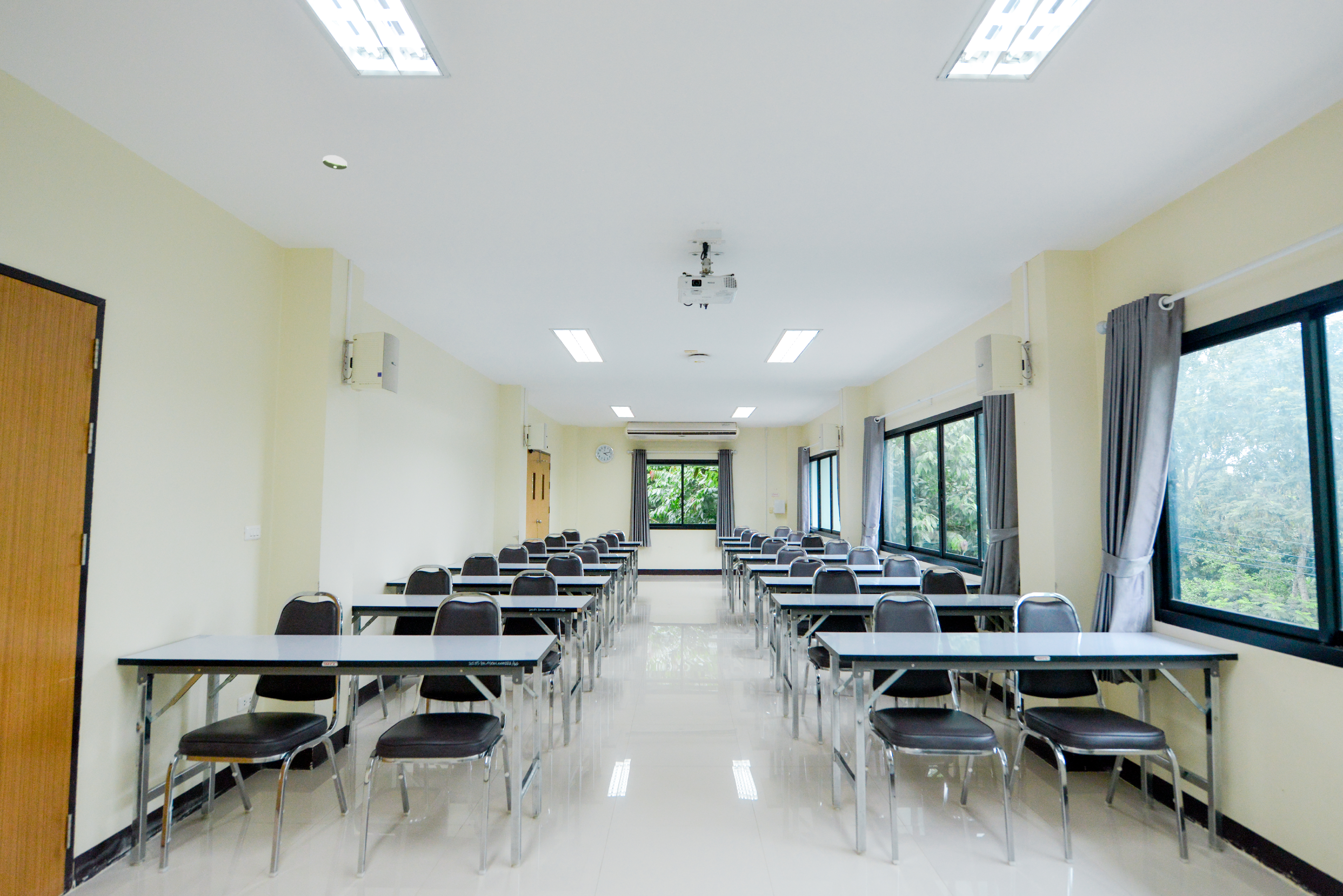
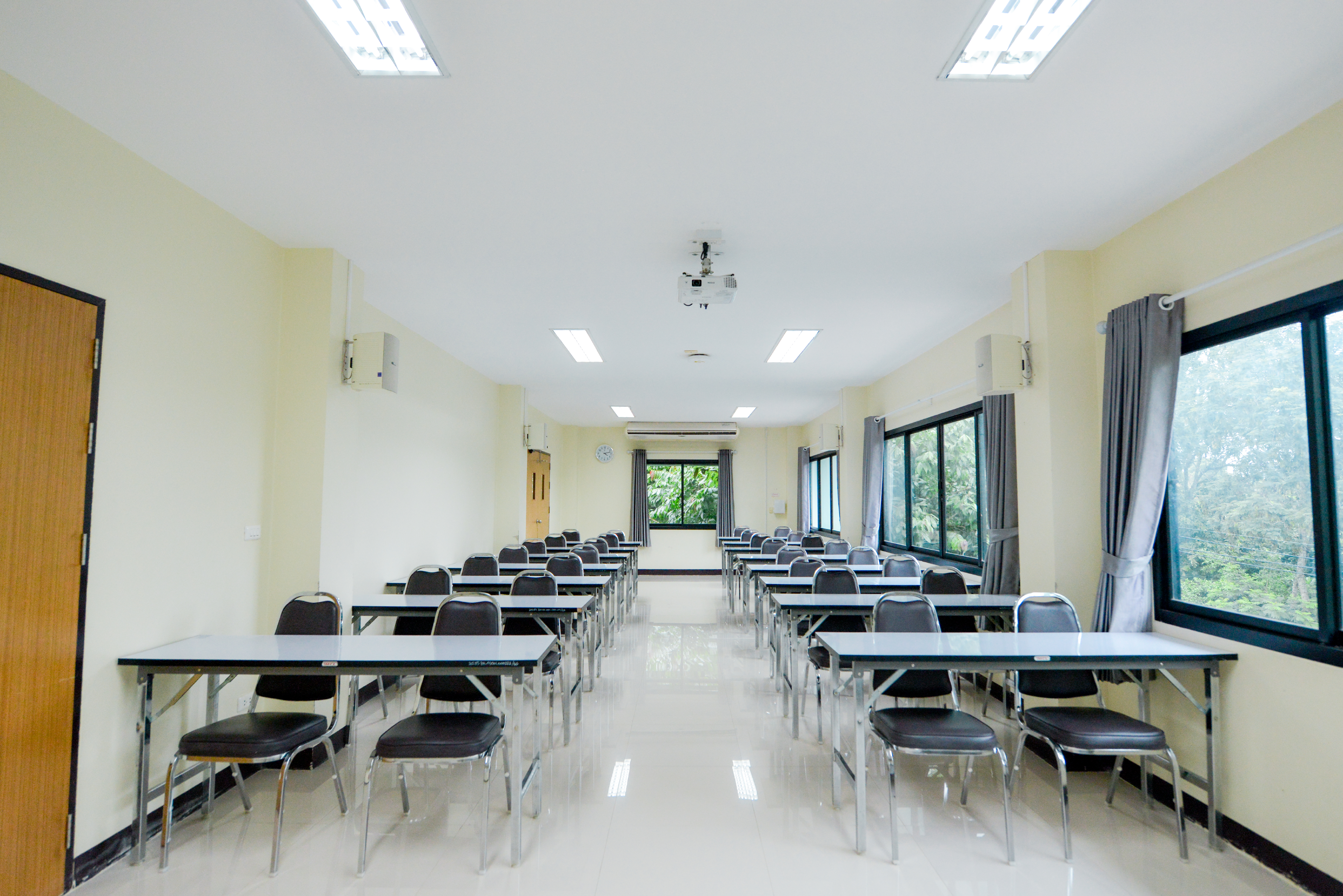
- smoke detector (335, 162)
